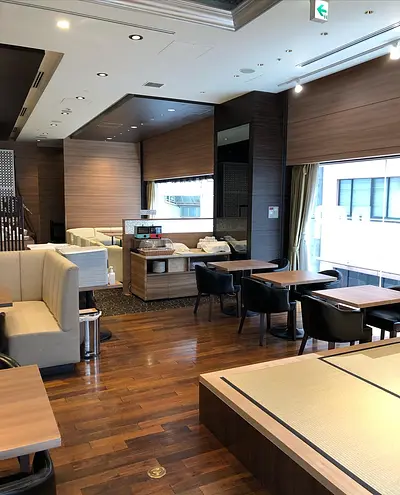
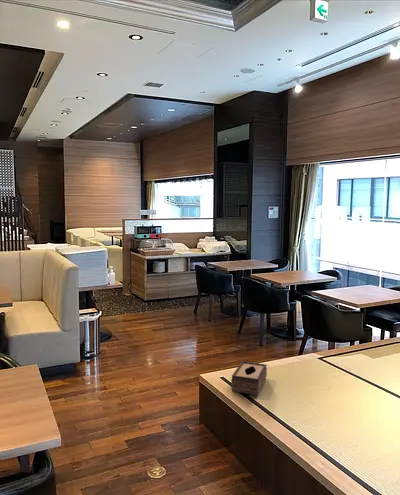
+ tissue box (249, 377)
